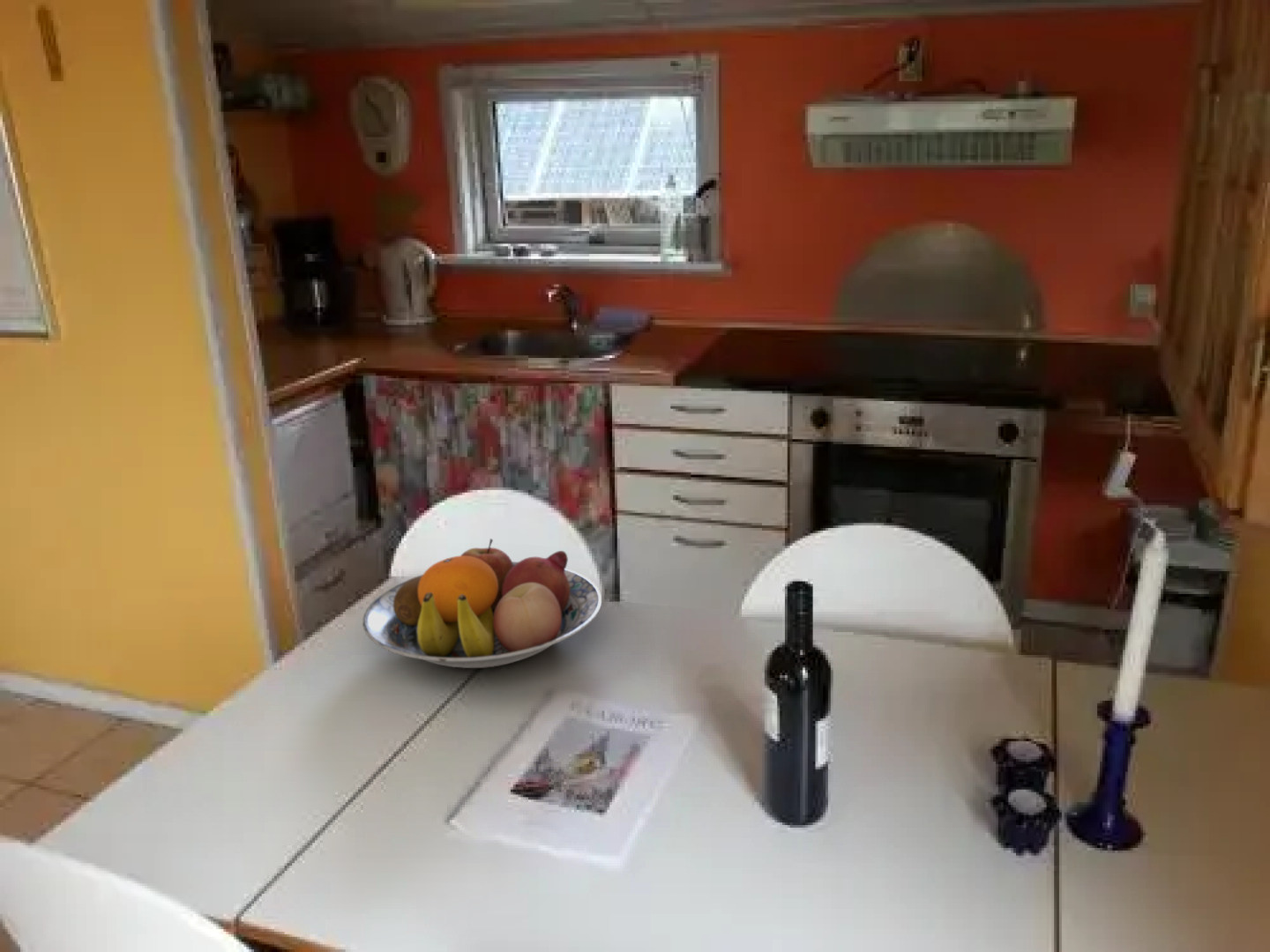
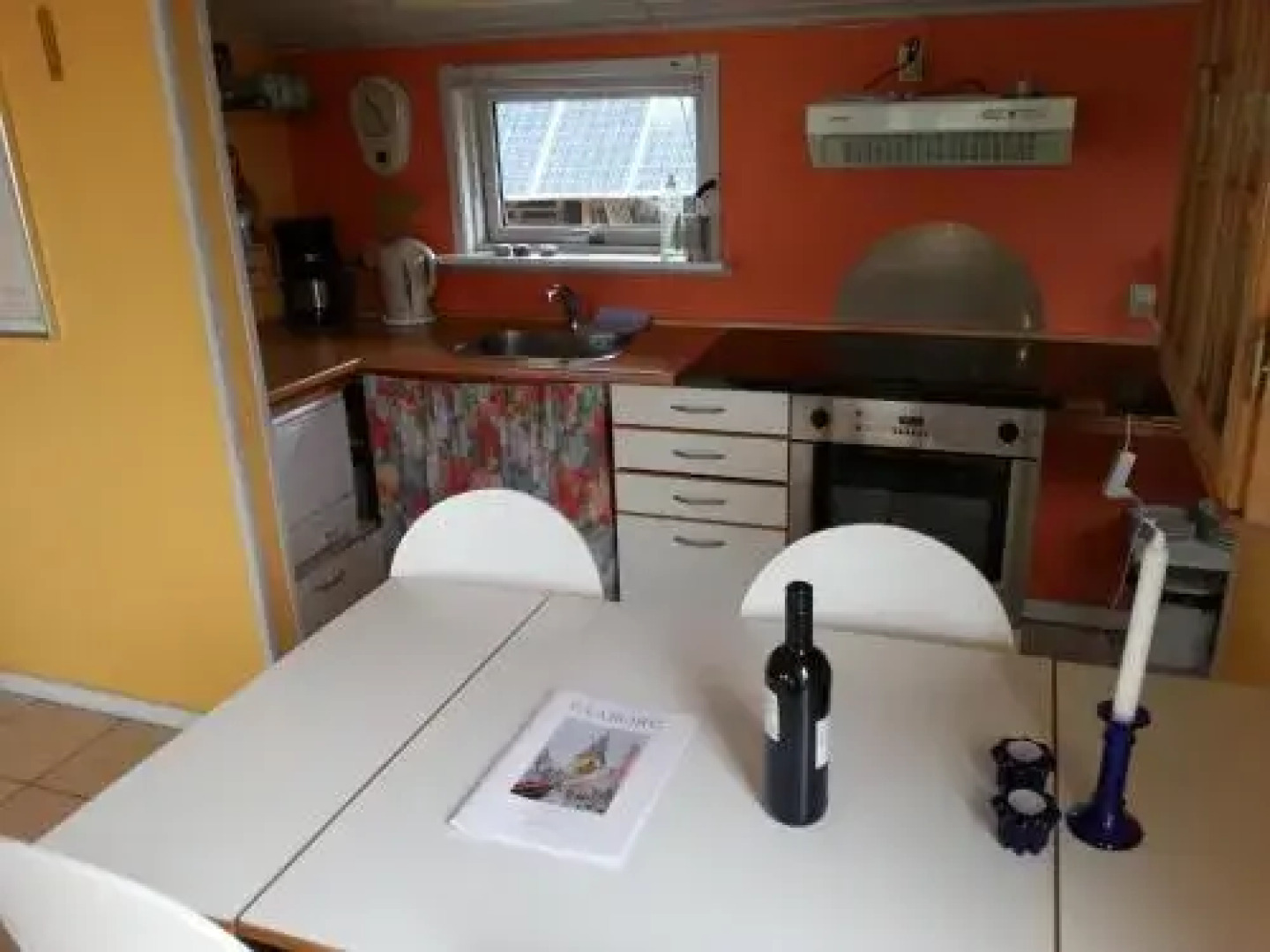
- fruit bowl (482, 596)
